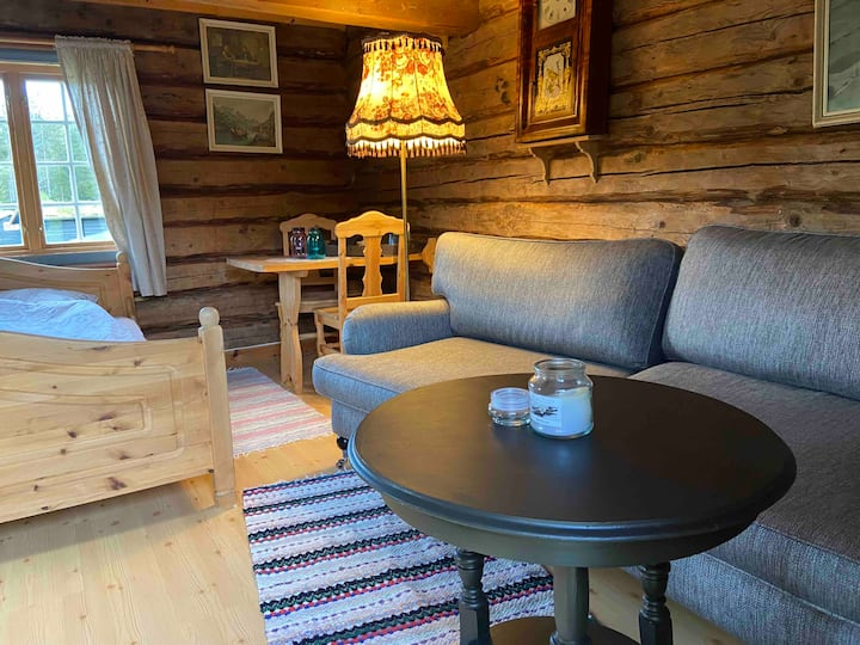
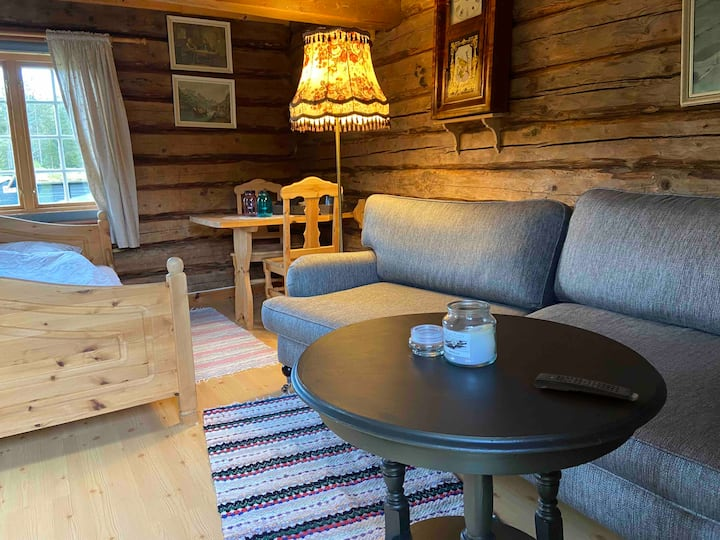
+ remote control (584, 386)
